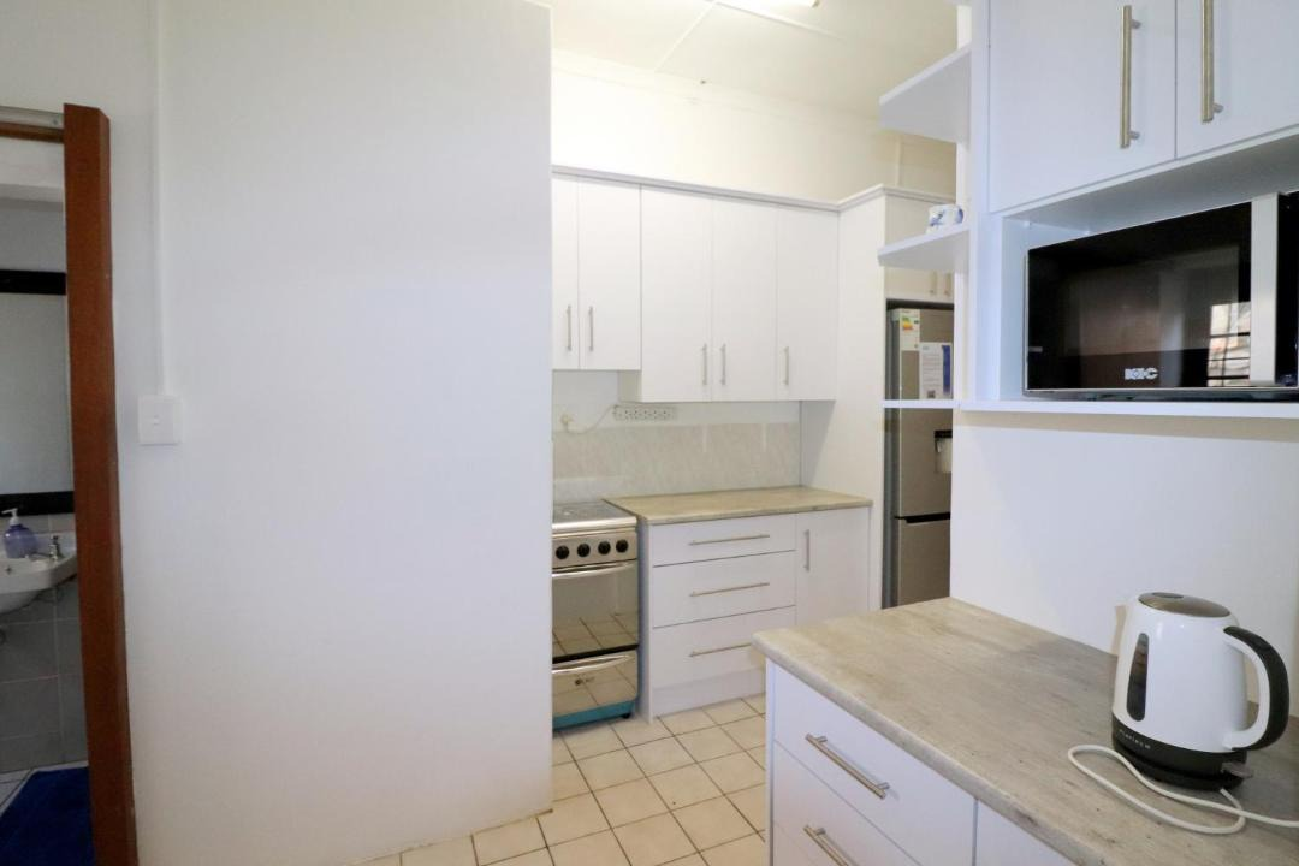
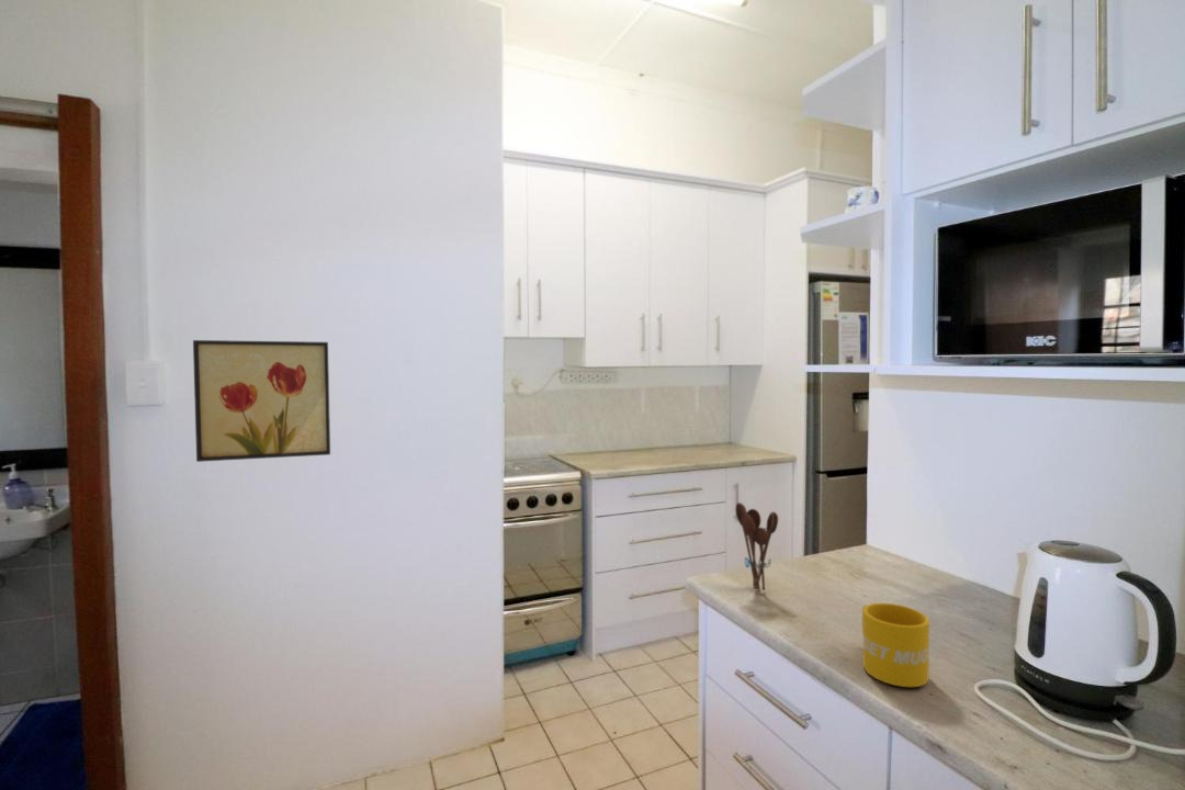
+ wall art (264, 399)
+ utensil holder (754, 545)
+ mug (888, 637)
